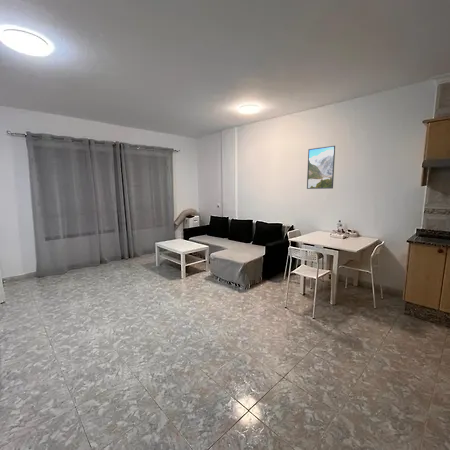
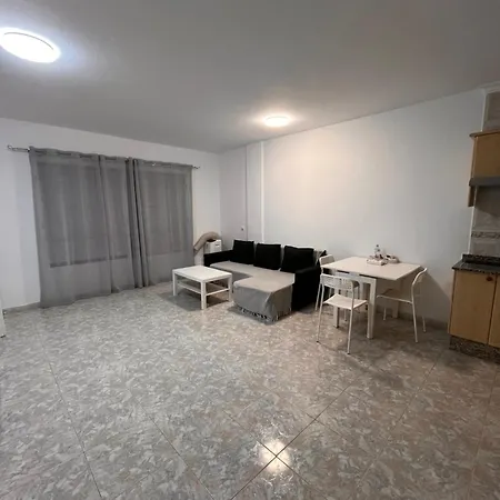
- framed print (320, 168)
